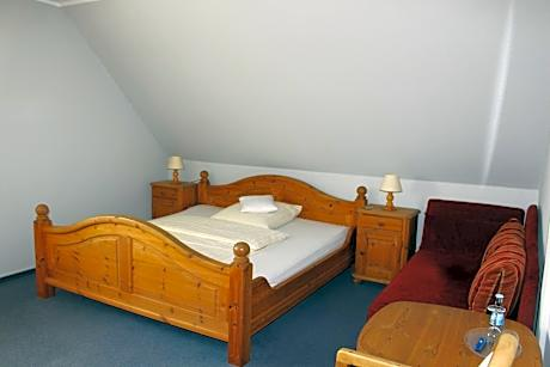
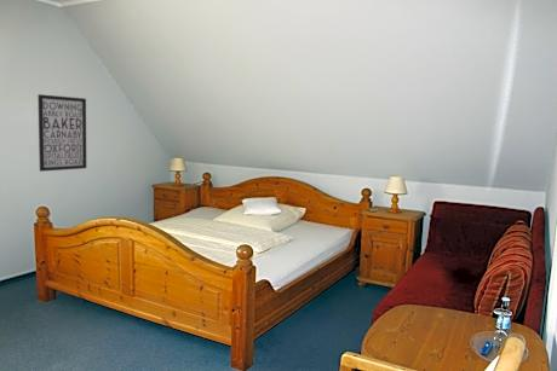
+ wall art (63, 133)
